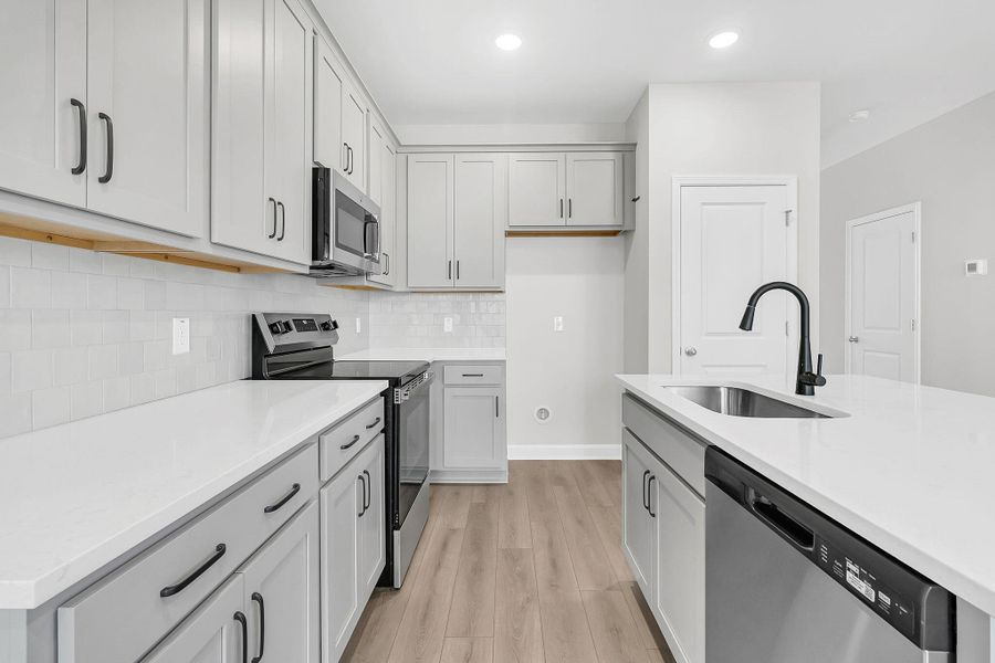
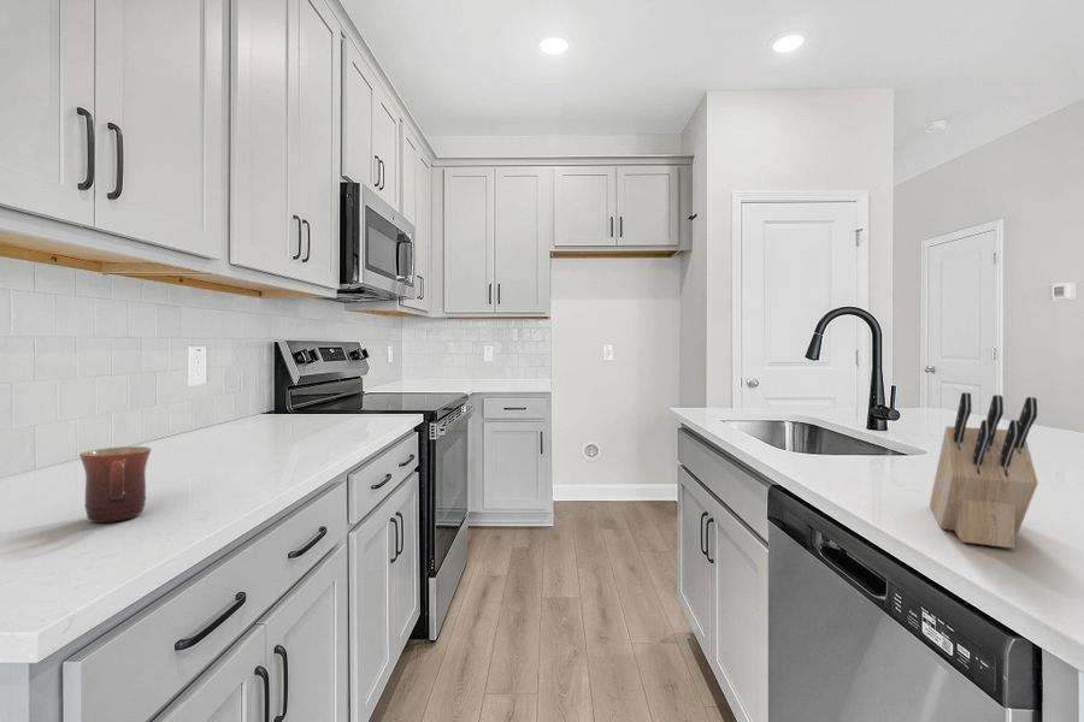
+ knife block (978, 462)
+ mug (116, 485)
